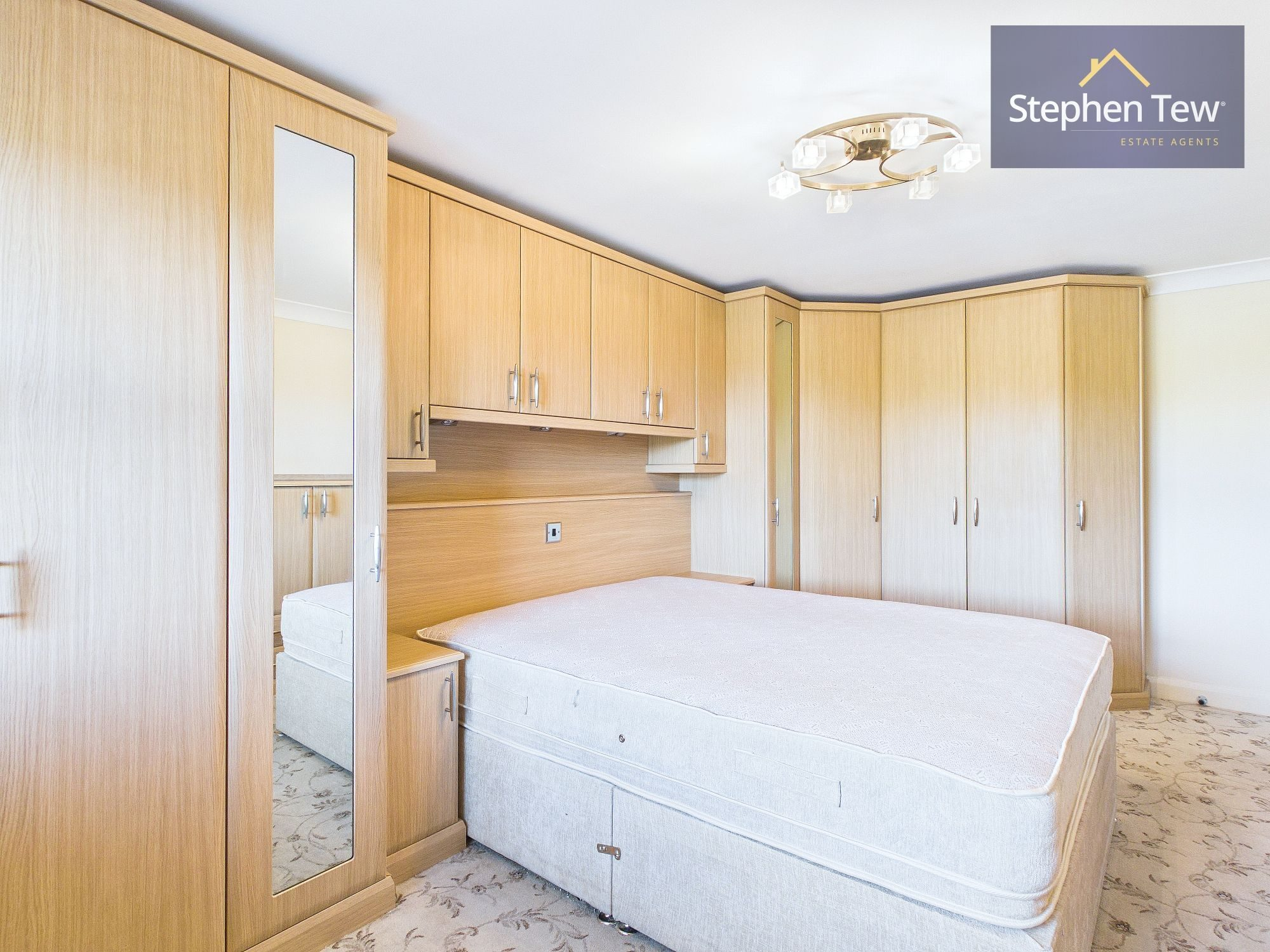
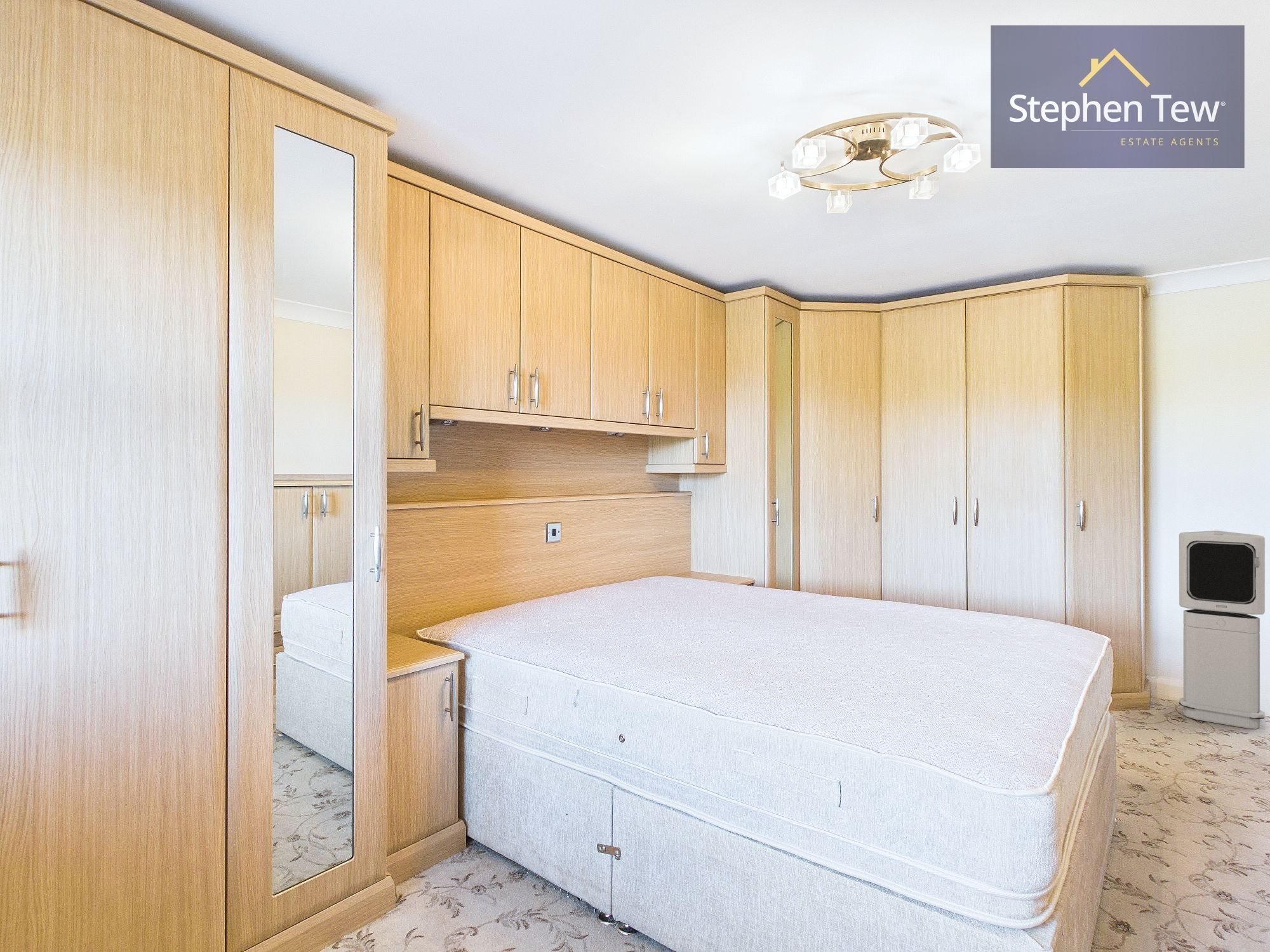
+ air purifier (1219, 624)
